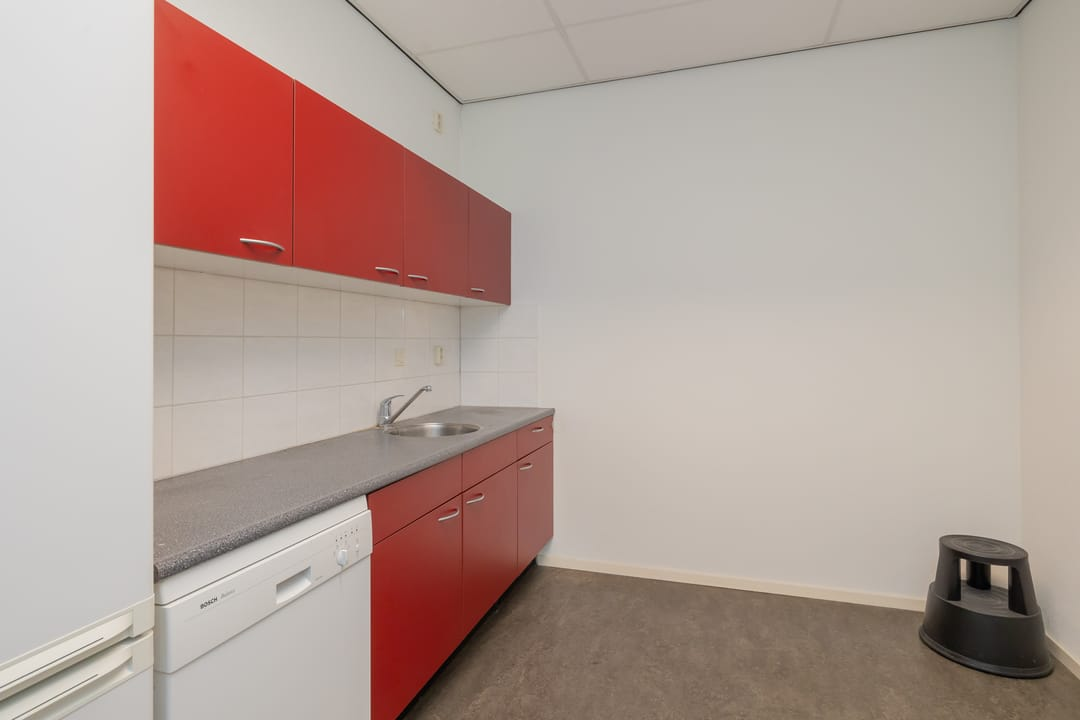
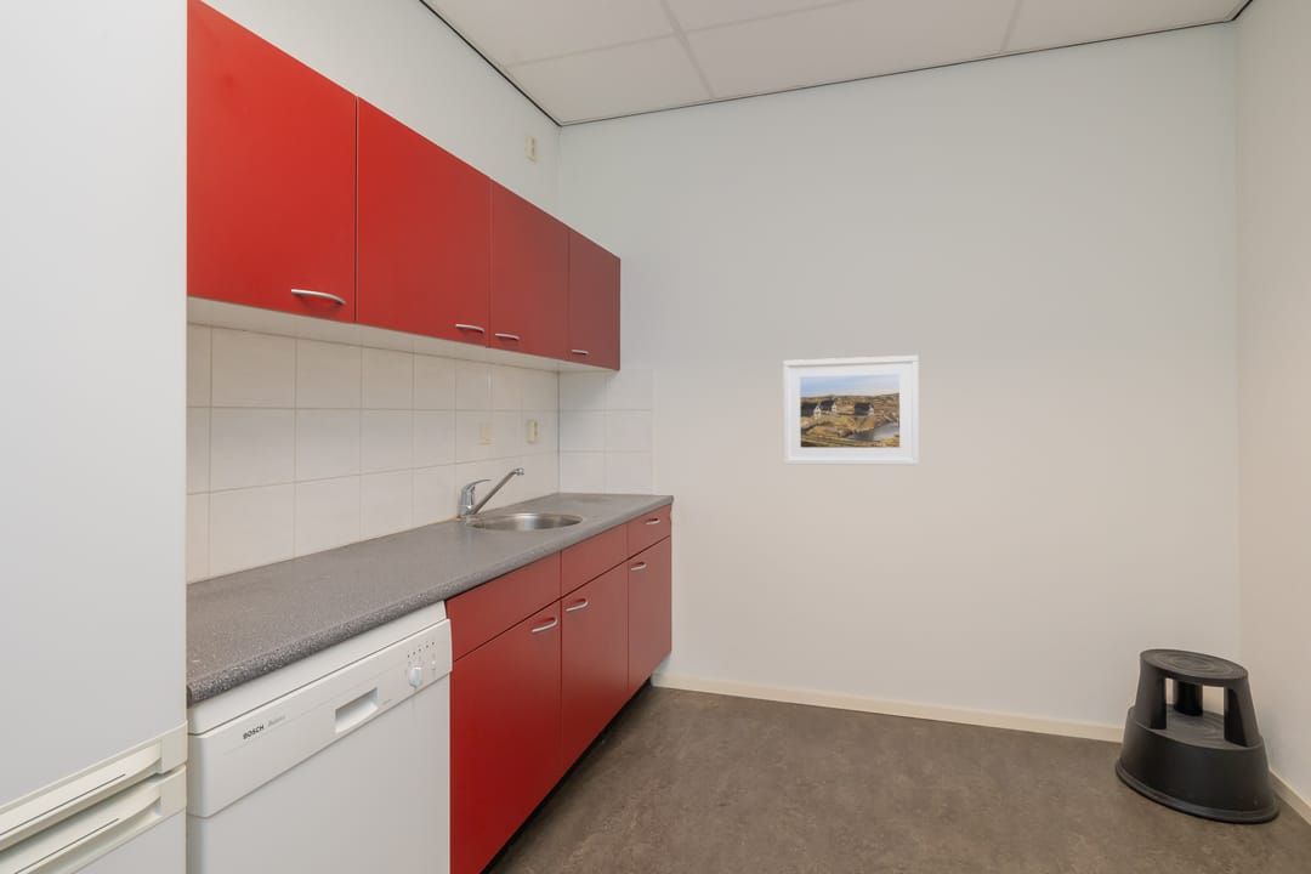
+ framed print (849, 410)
